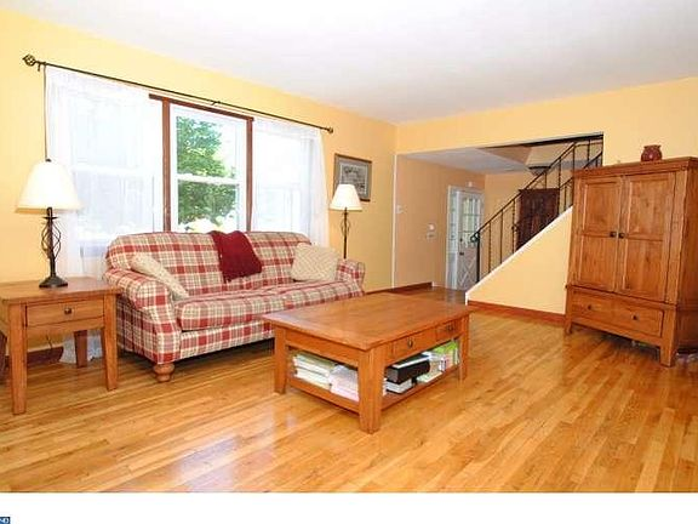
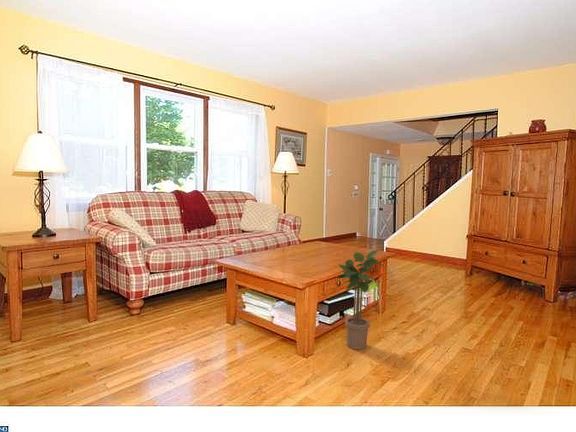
+ potted plant (355, 297)
